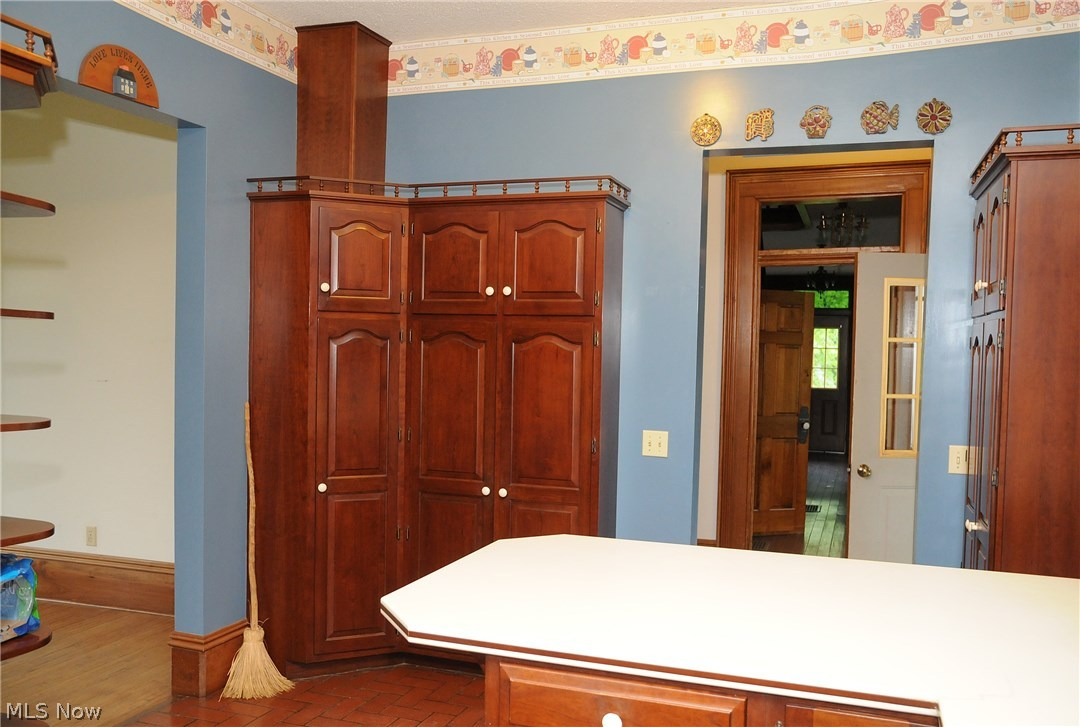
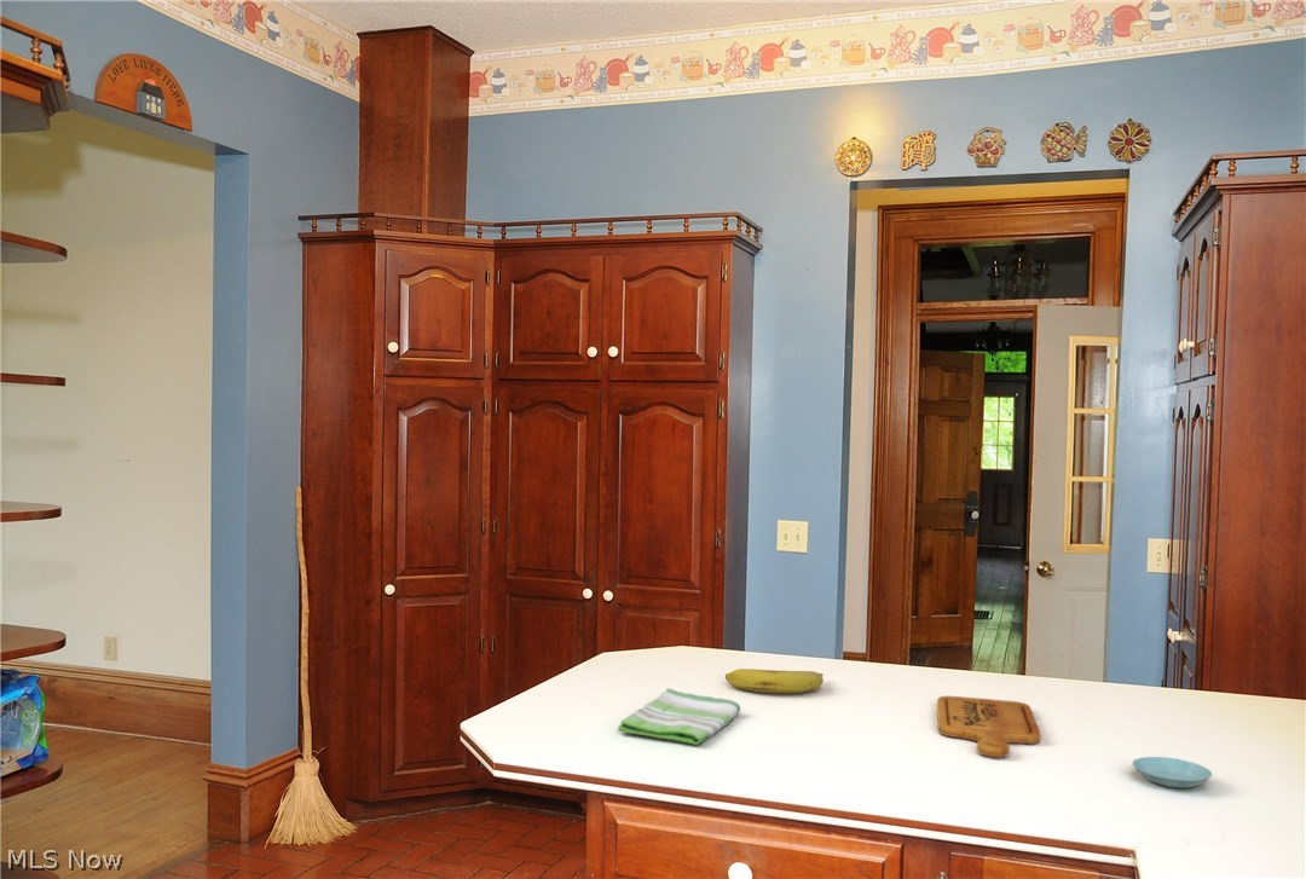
+ cutting board (987, 724)
+ dish towel (681, 715)
+ saucer (1171, 774)
+ fruit (776, 673)
